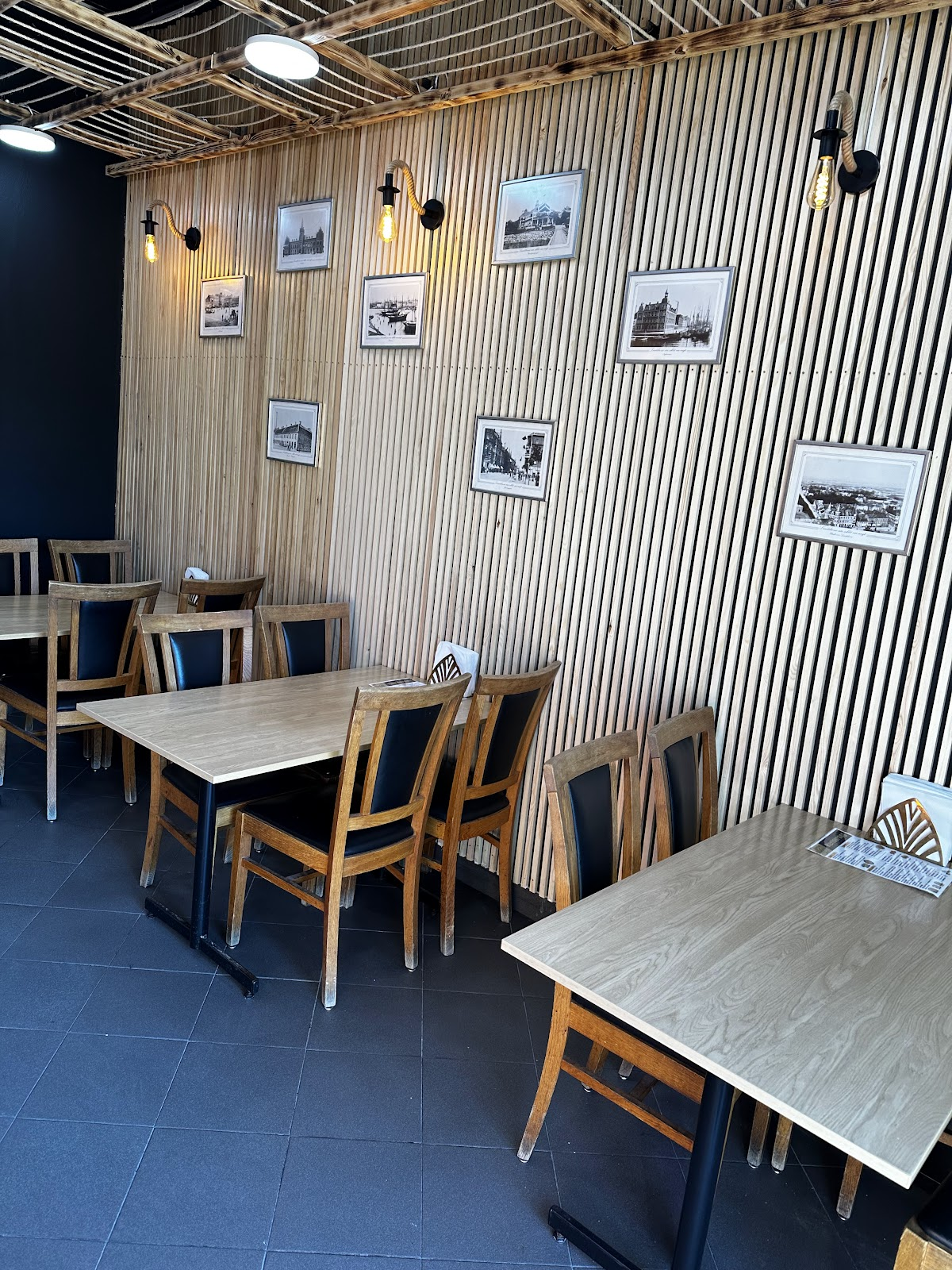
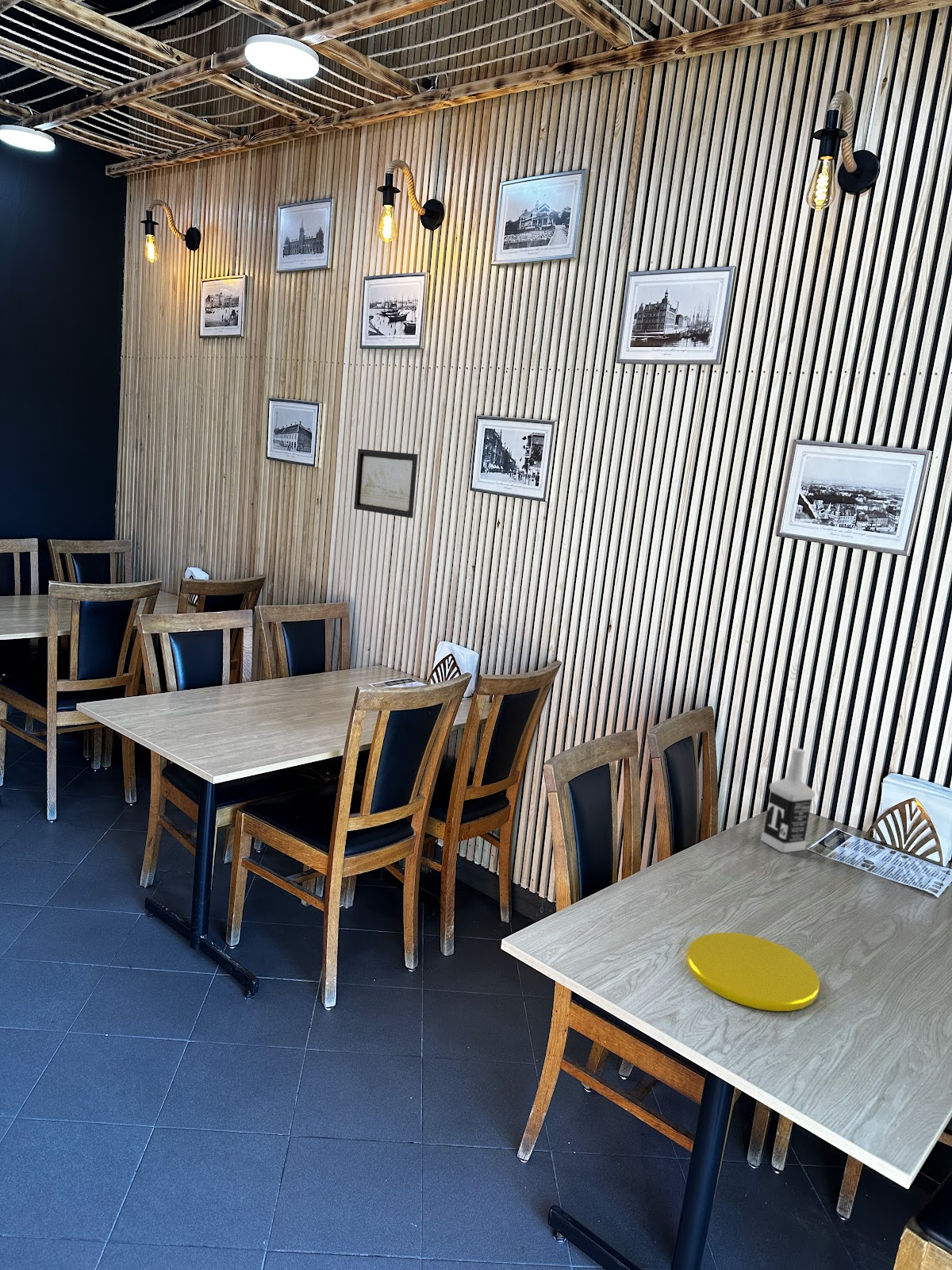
+ wall art (384, 483)
+ plate (751, 968)
+ vodka (790, 798)
